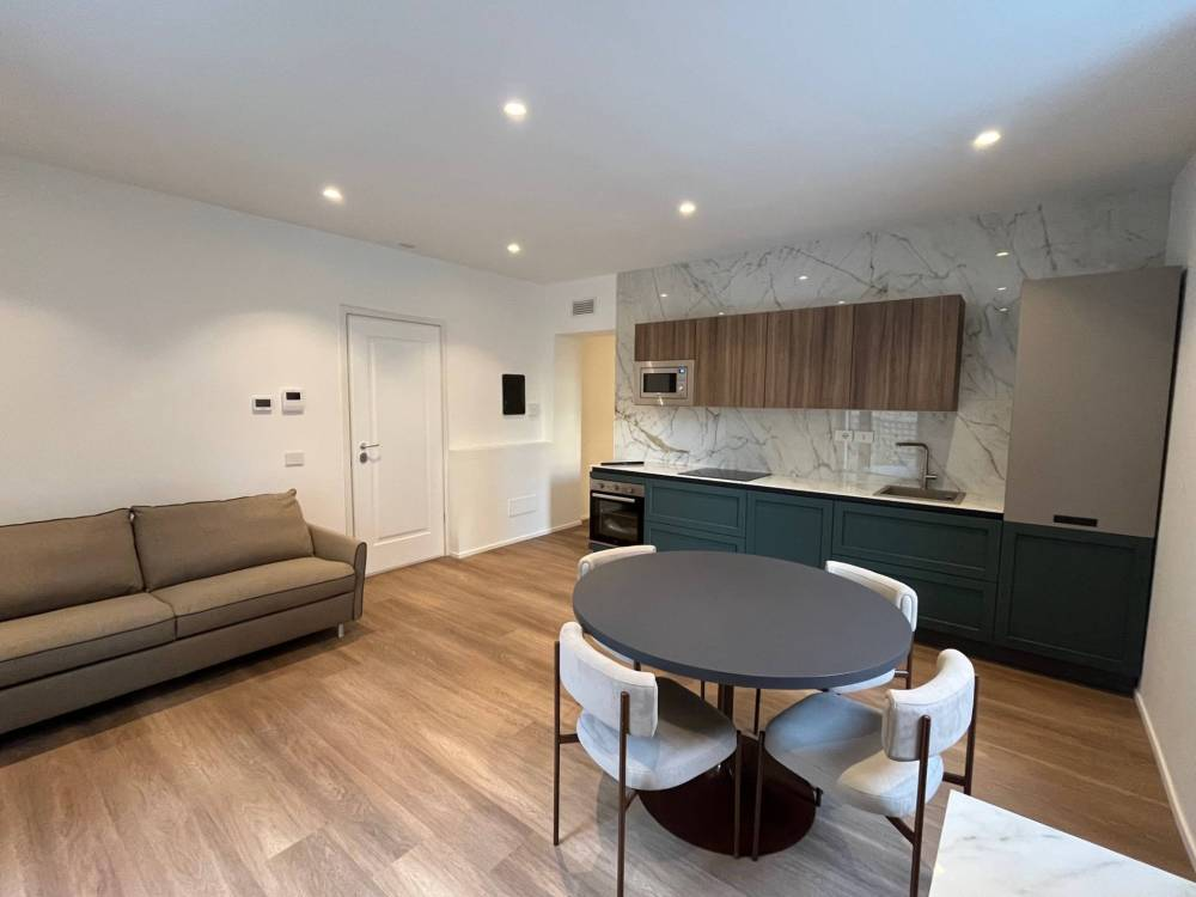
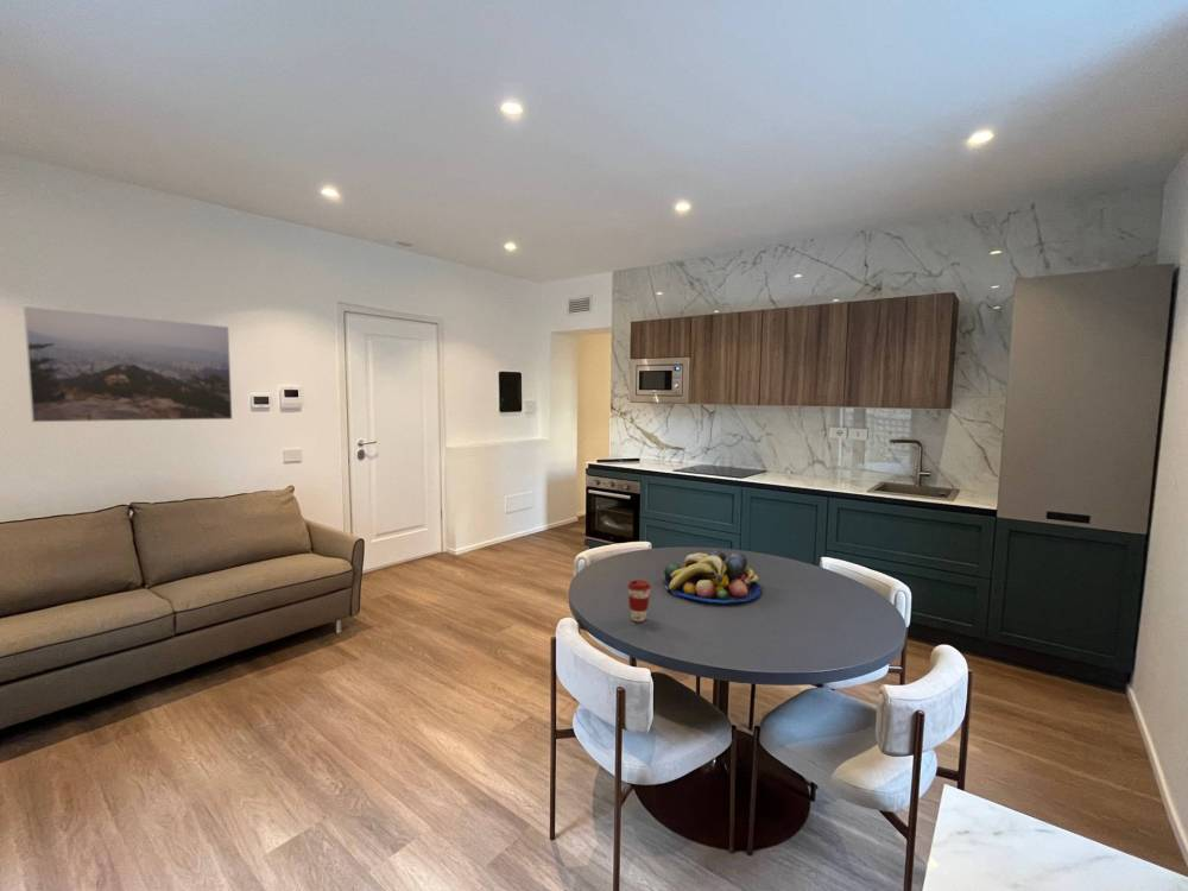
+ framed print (139, 369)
+ coffee cup (638, 600)
+ fruit bowl (712, 569)
